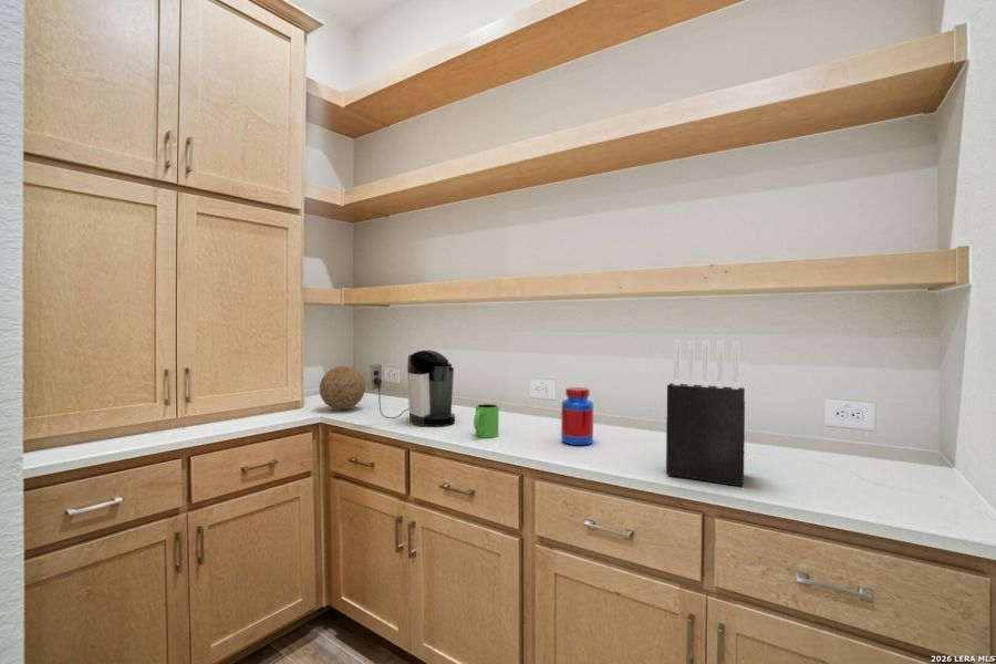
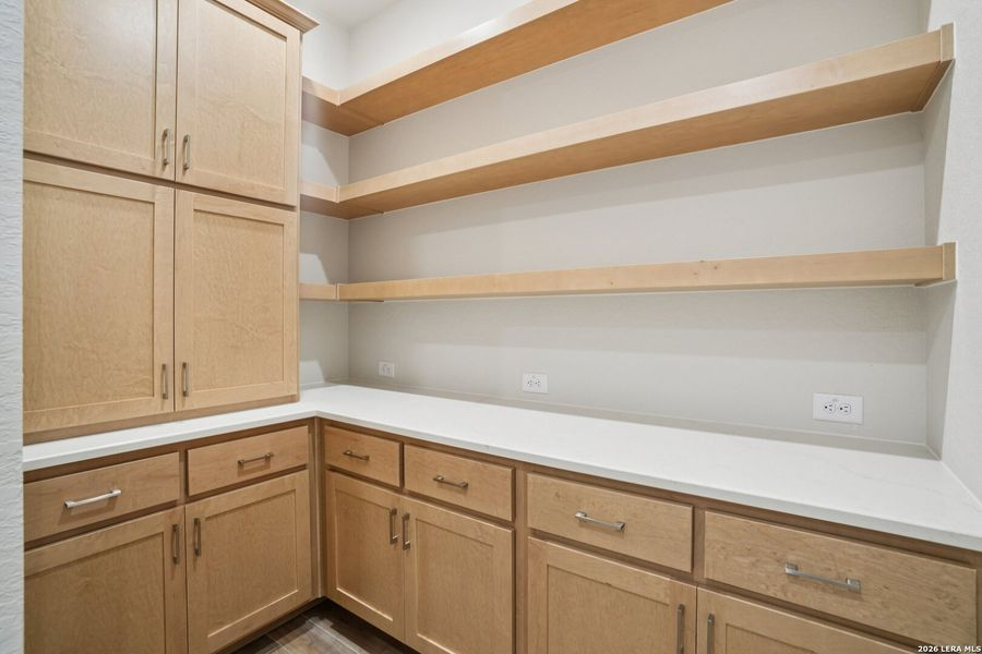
- knife block (706, 406)
- jar (577, 415)
- decorative ball (342, 387)
- mug (484, 421)
- coffee maker (419, 387)
